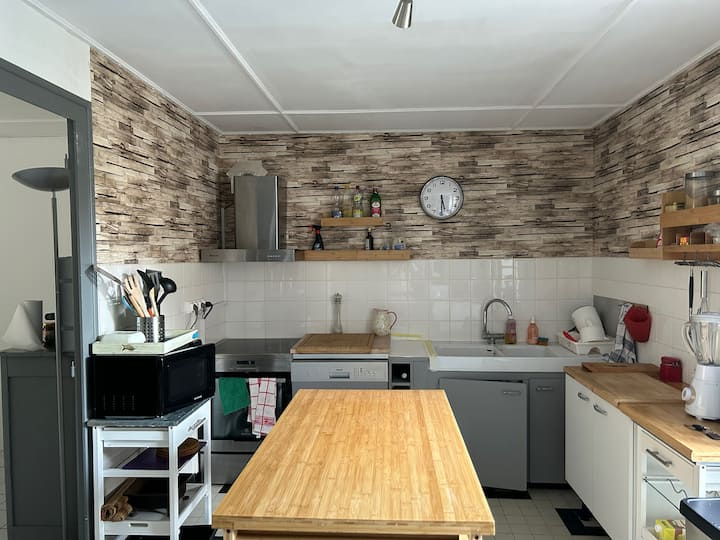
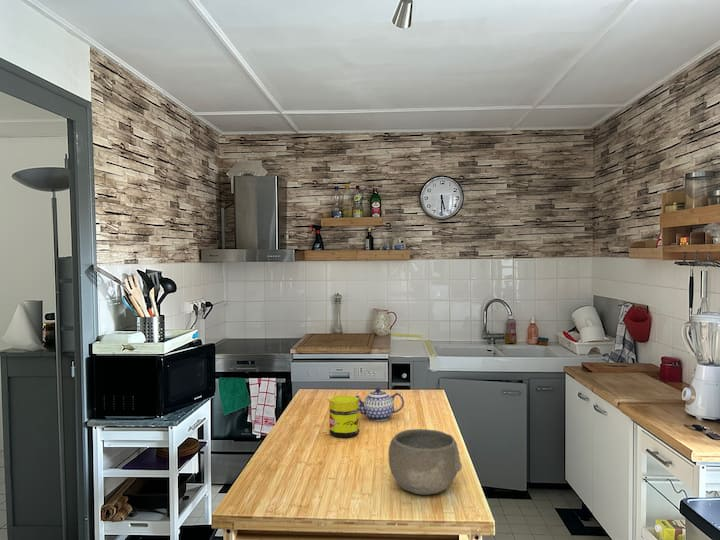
+ jar (344, 416)
+ bowl (424, 463)
+ teapot (378, 402)
